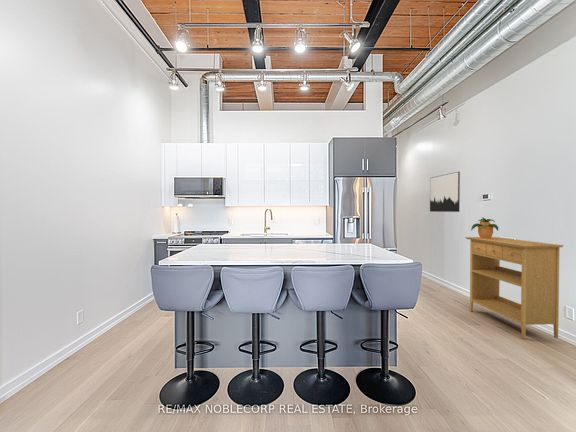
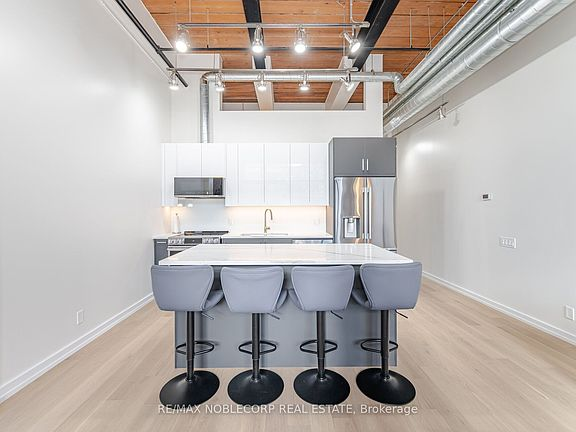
- console table (507, 281)
- wall art (443, 193)
- potted plant (485, 227)
